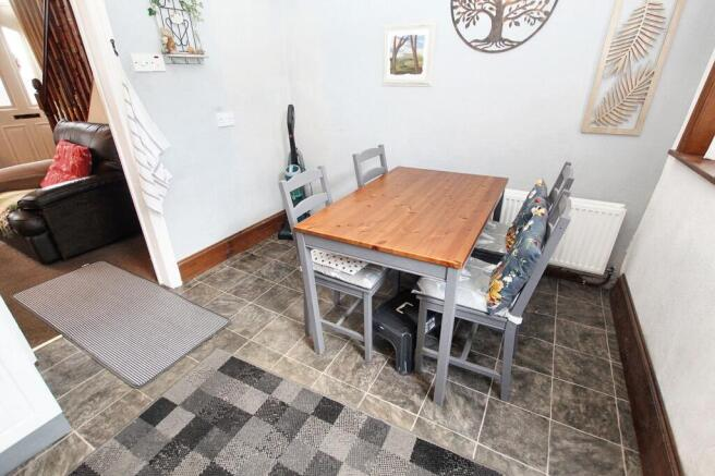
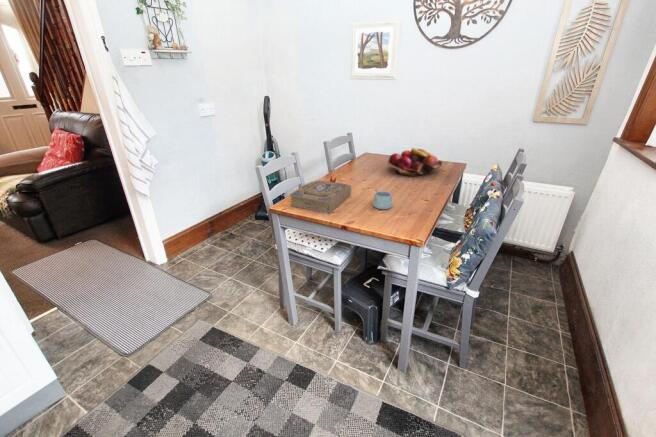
+ mug (383, 199)
+ book (323, 191)
+ fruit basket (414, 161)
